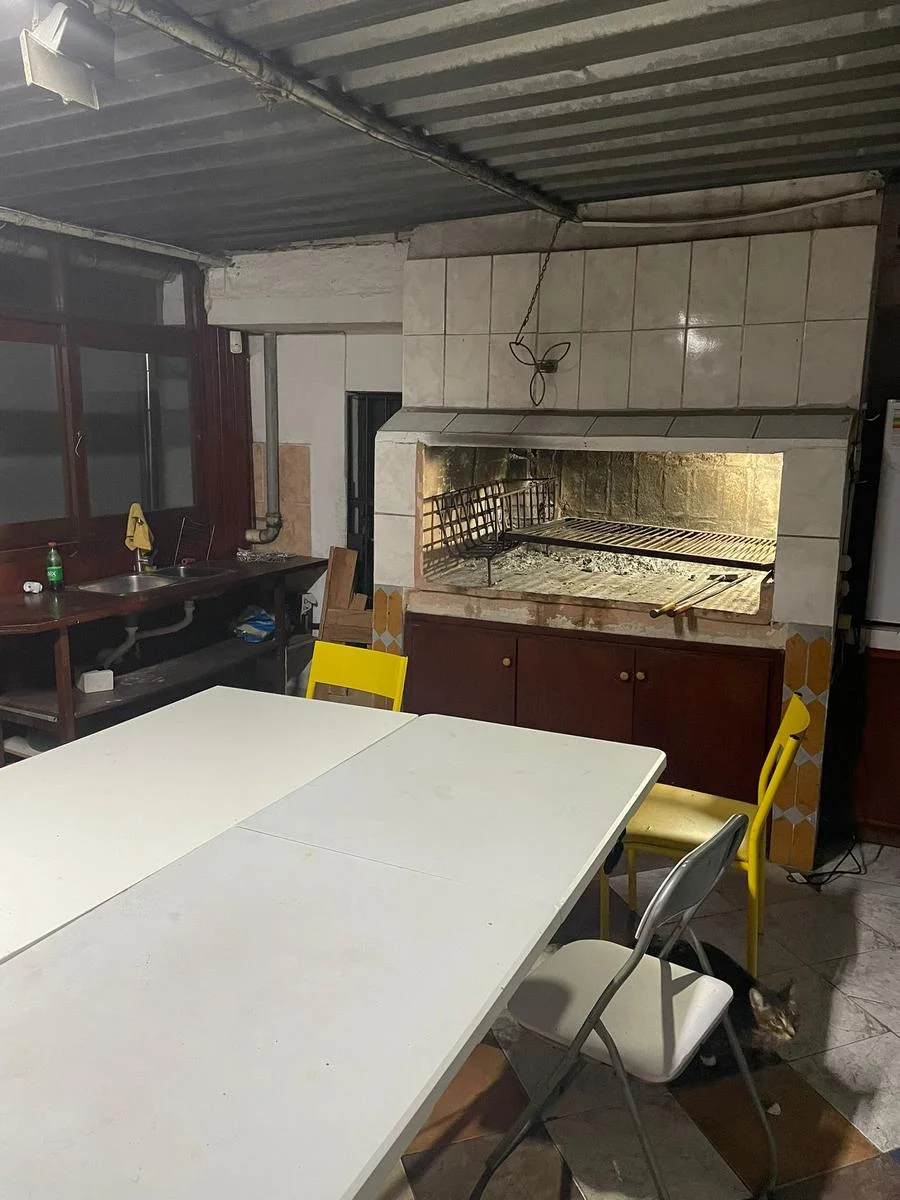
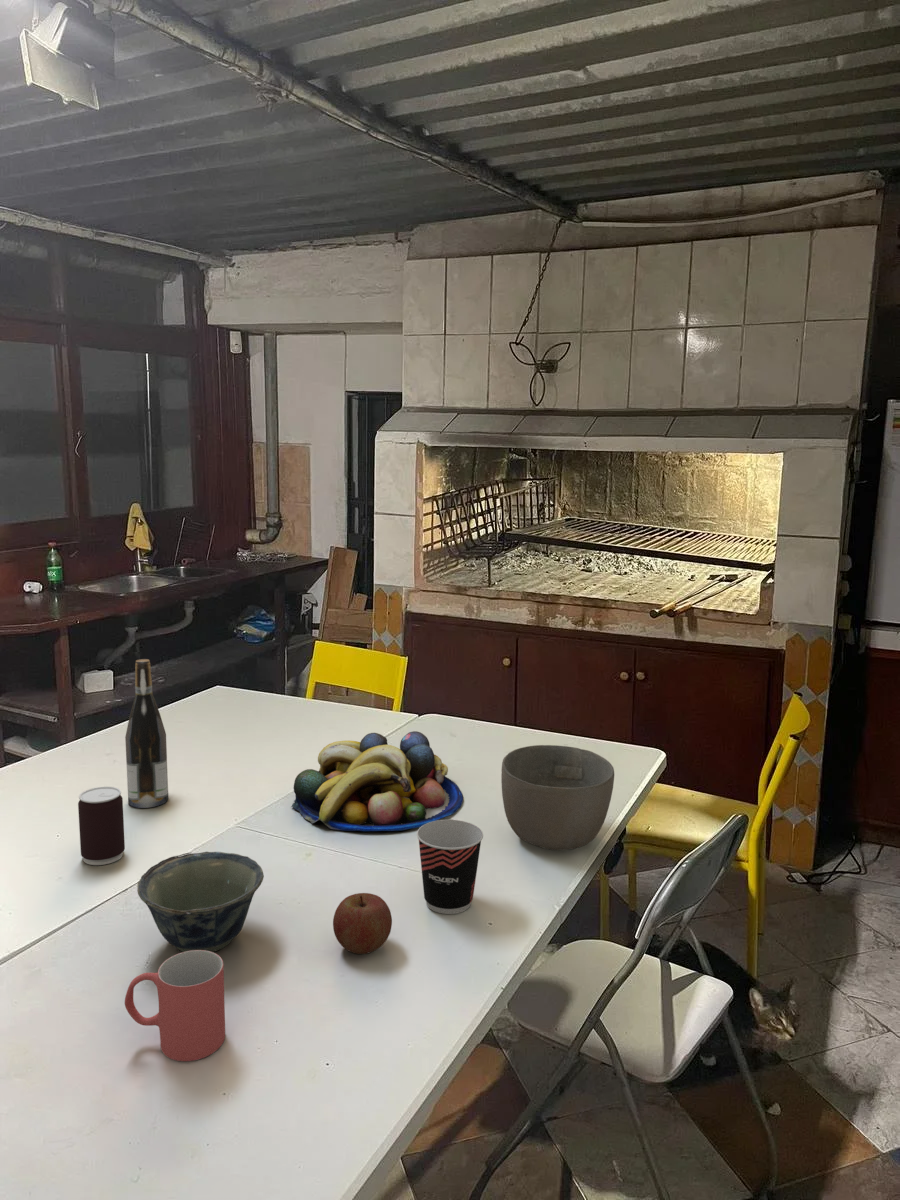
+ fruit bowl (380, 770)
+ cup (449, 868)
+ beverage can (101, 825)
+ apple (362, 921)
+ wine bottle (145, 731)
+ bowl (202, 907)
+ mug (174, 1003)
+ bowl (556, 800)
